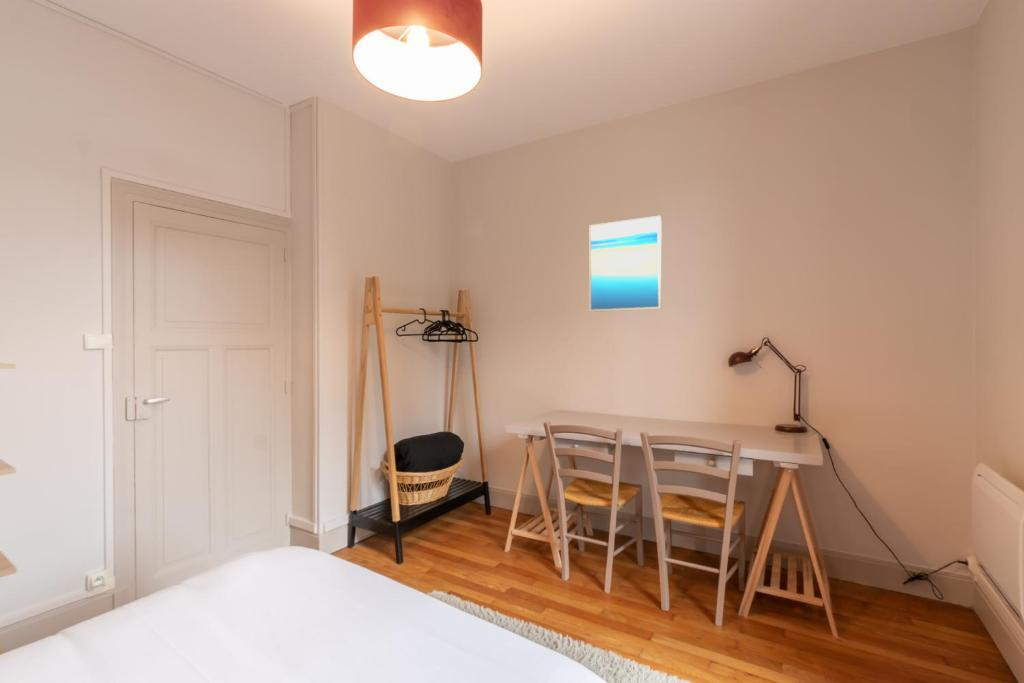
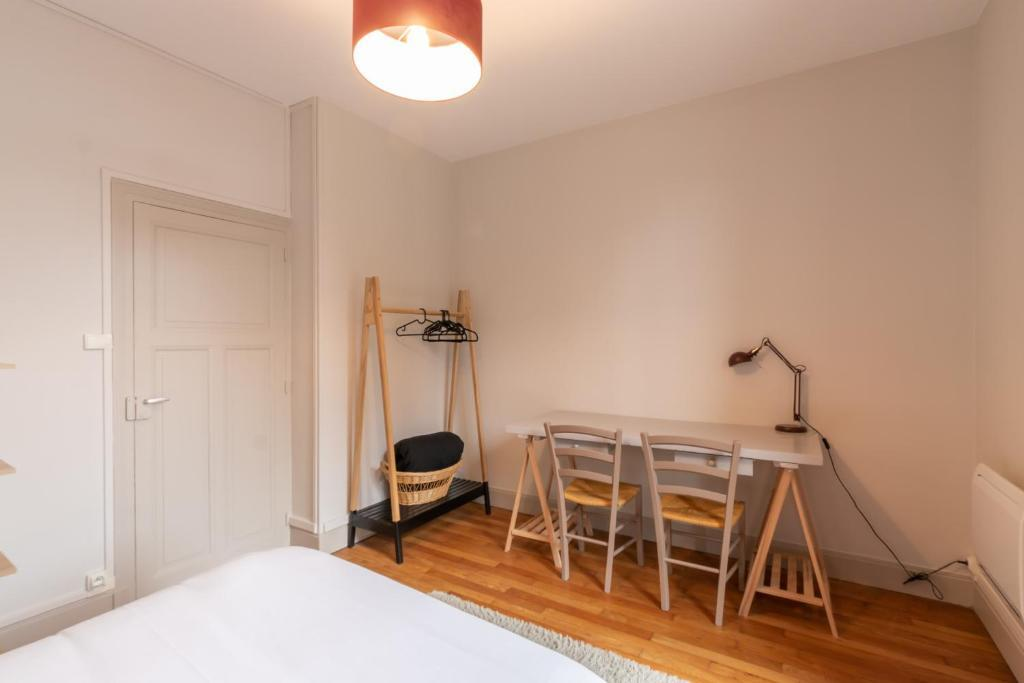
- wall art (624, 265)
